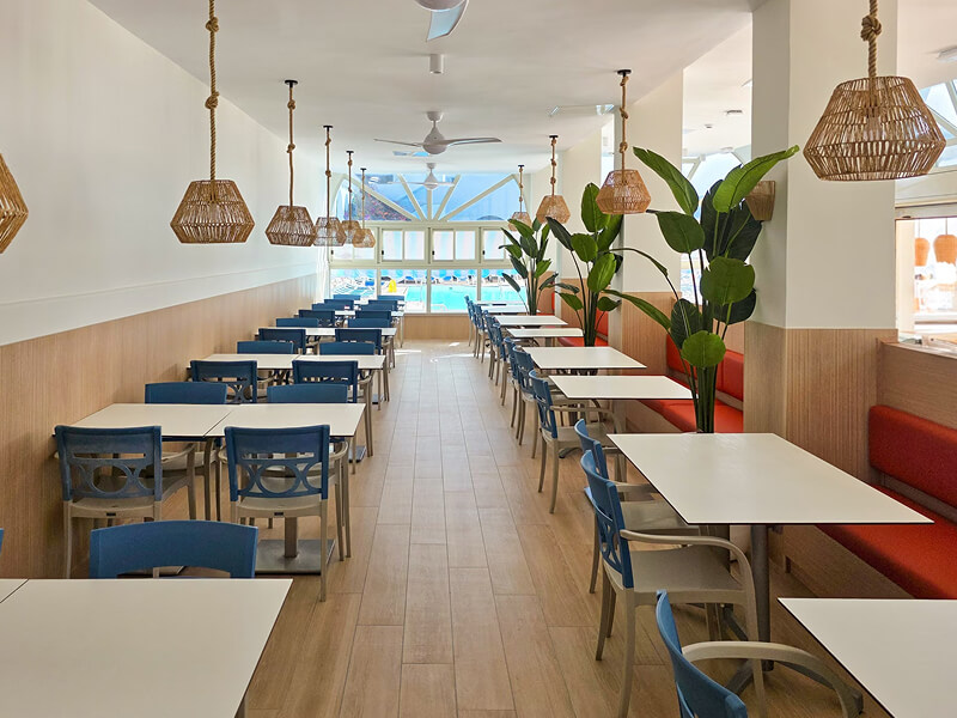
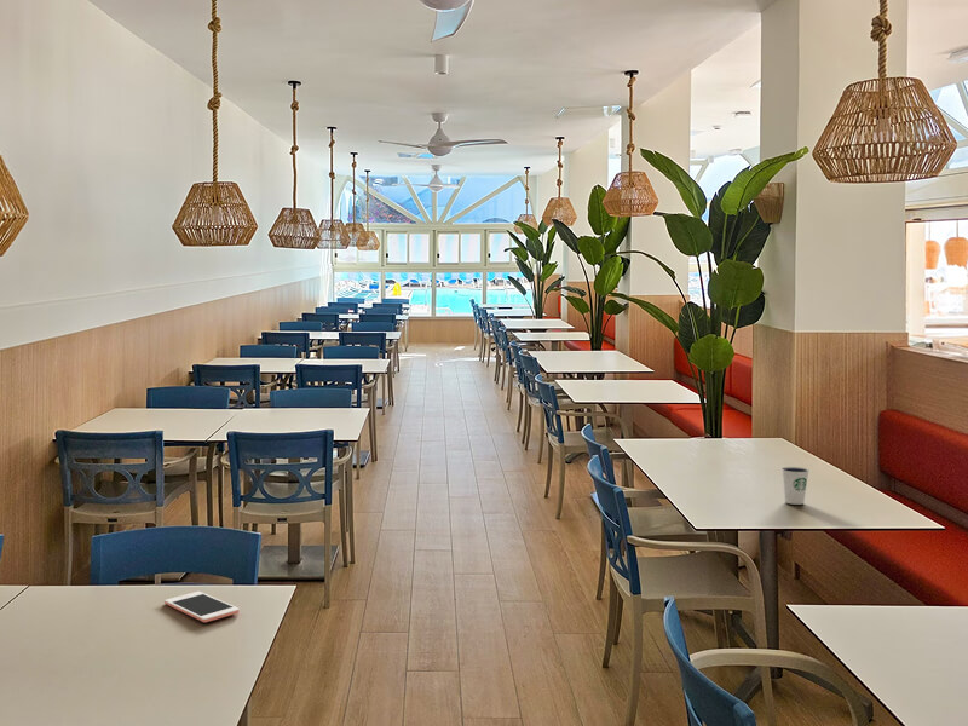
+ cell phone (201, 606)
+ dixie cup (794, 485)
